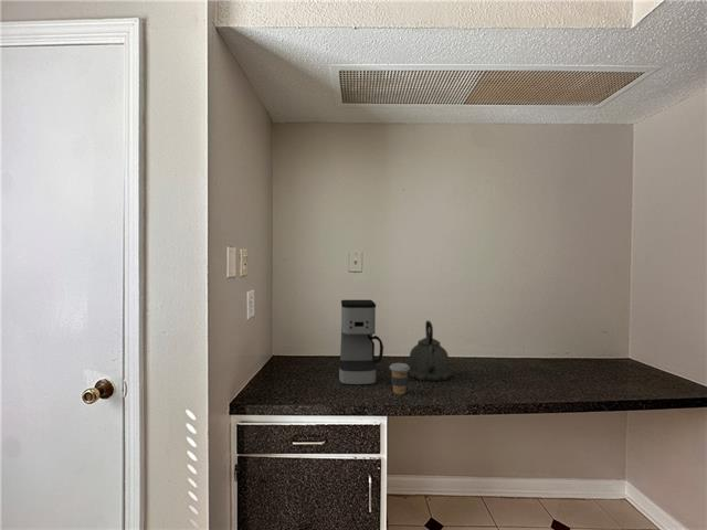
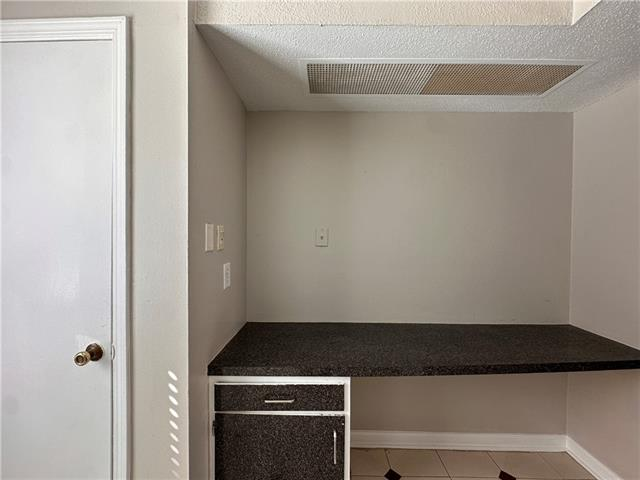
- coffee cup (399, 378)
- coffee maker (360, 339)
- kettle (430, 349)
